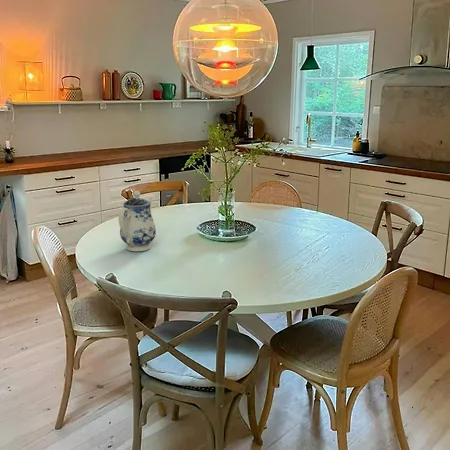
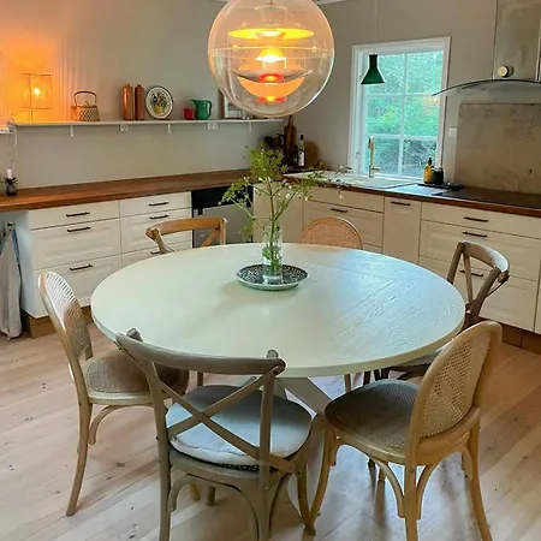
- teapot (137, 219)
